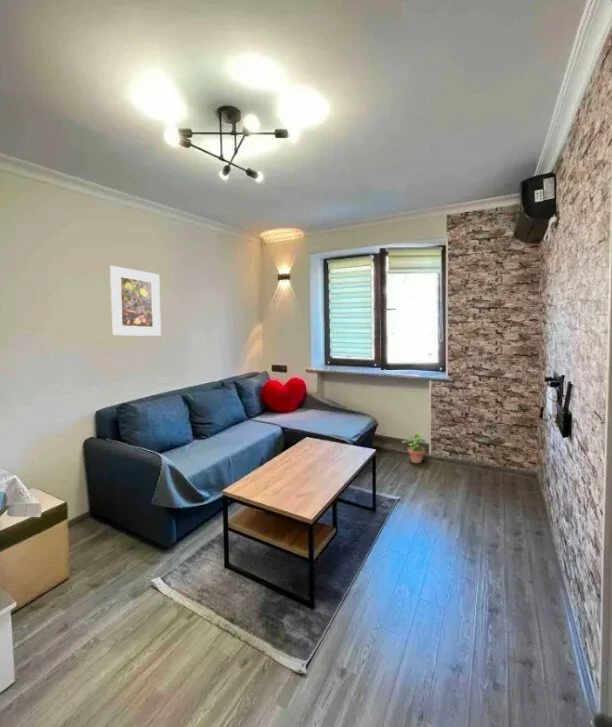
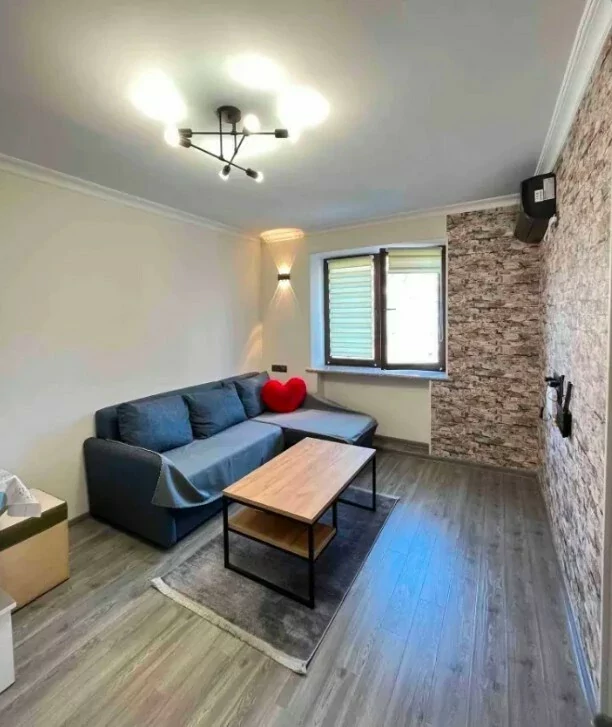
- potted plant (414, 446)
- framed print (137, 303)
